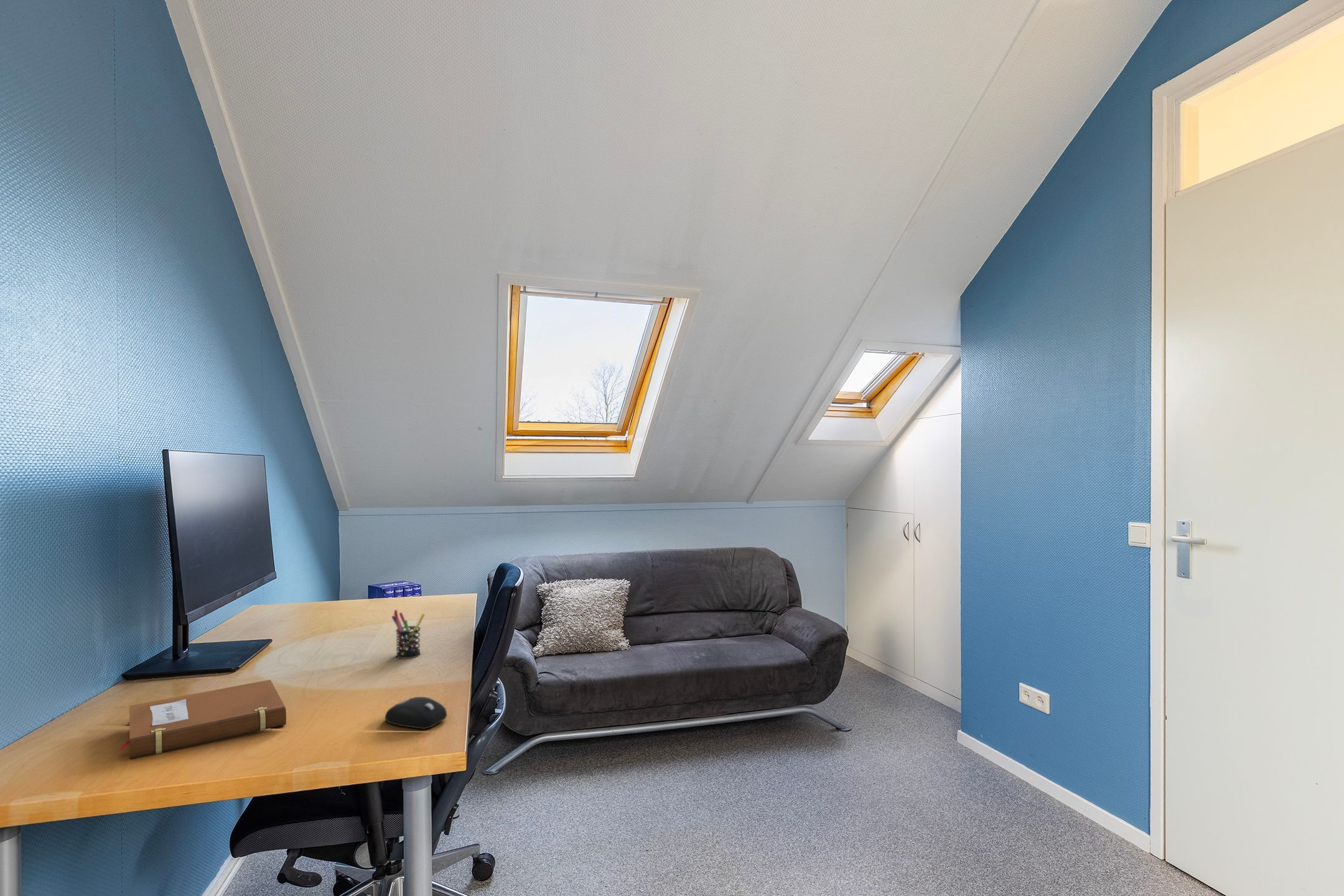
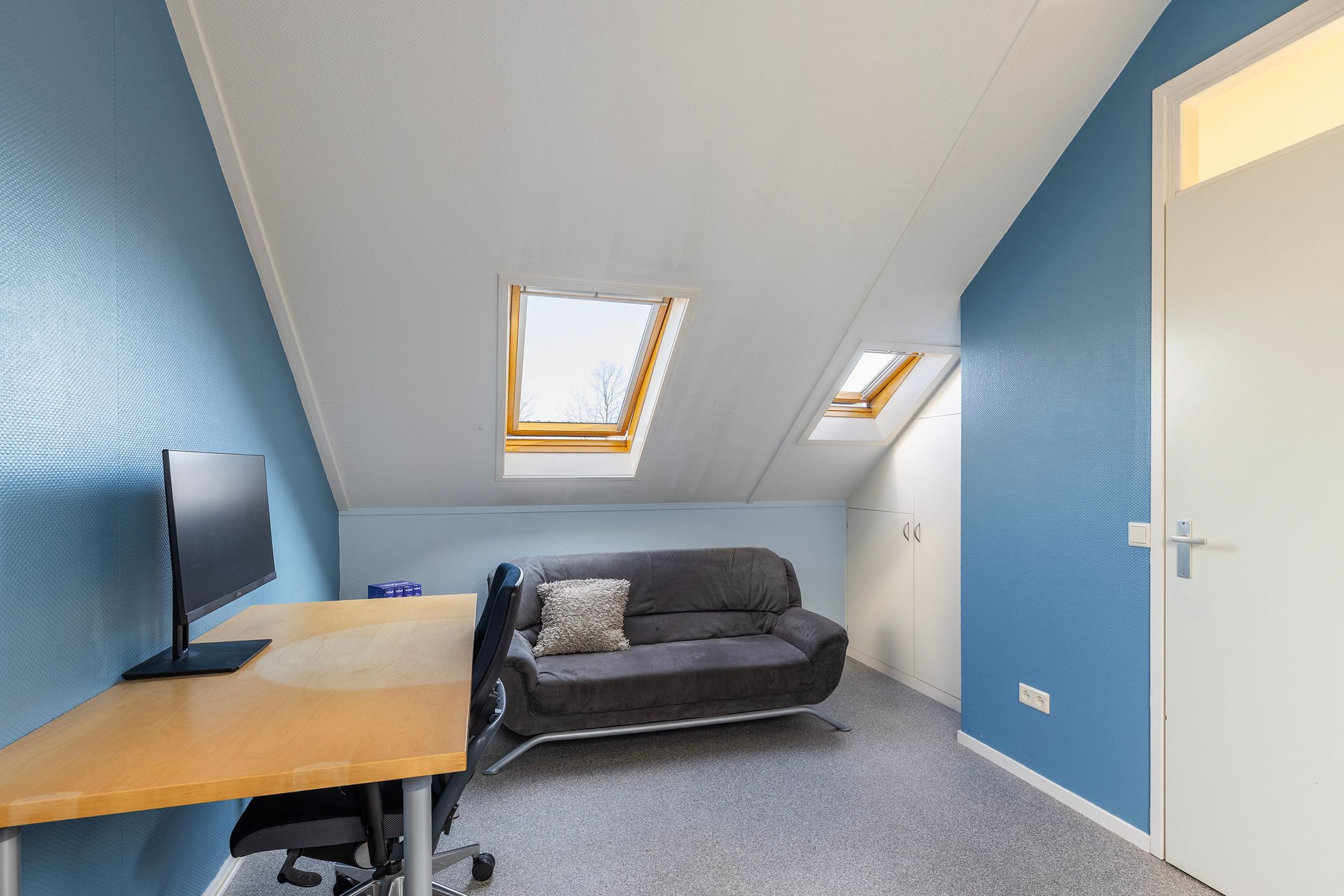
- computer mouse (414, 711)
- pen holder (406, 633)
- notebook (203, 717)
